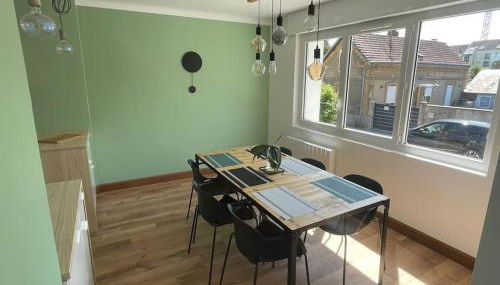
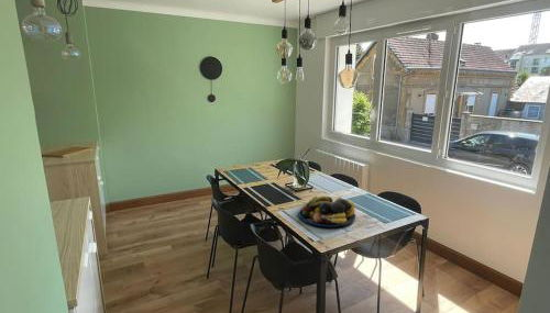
+ fruit bowl (326, 205)
